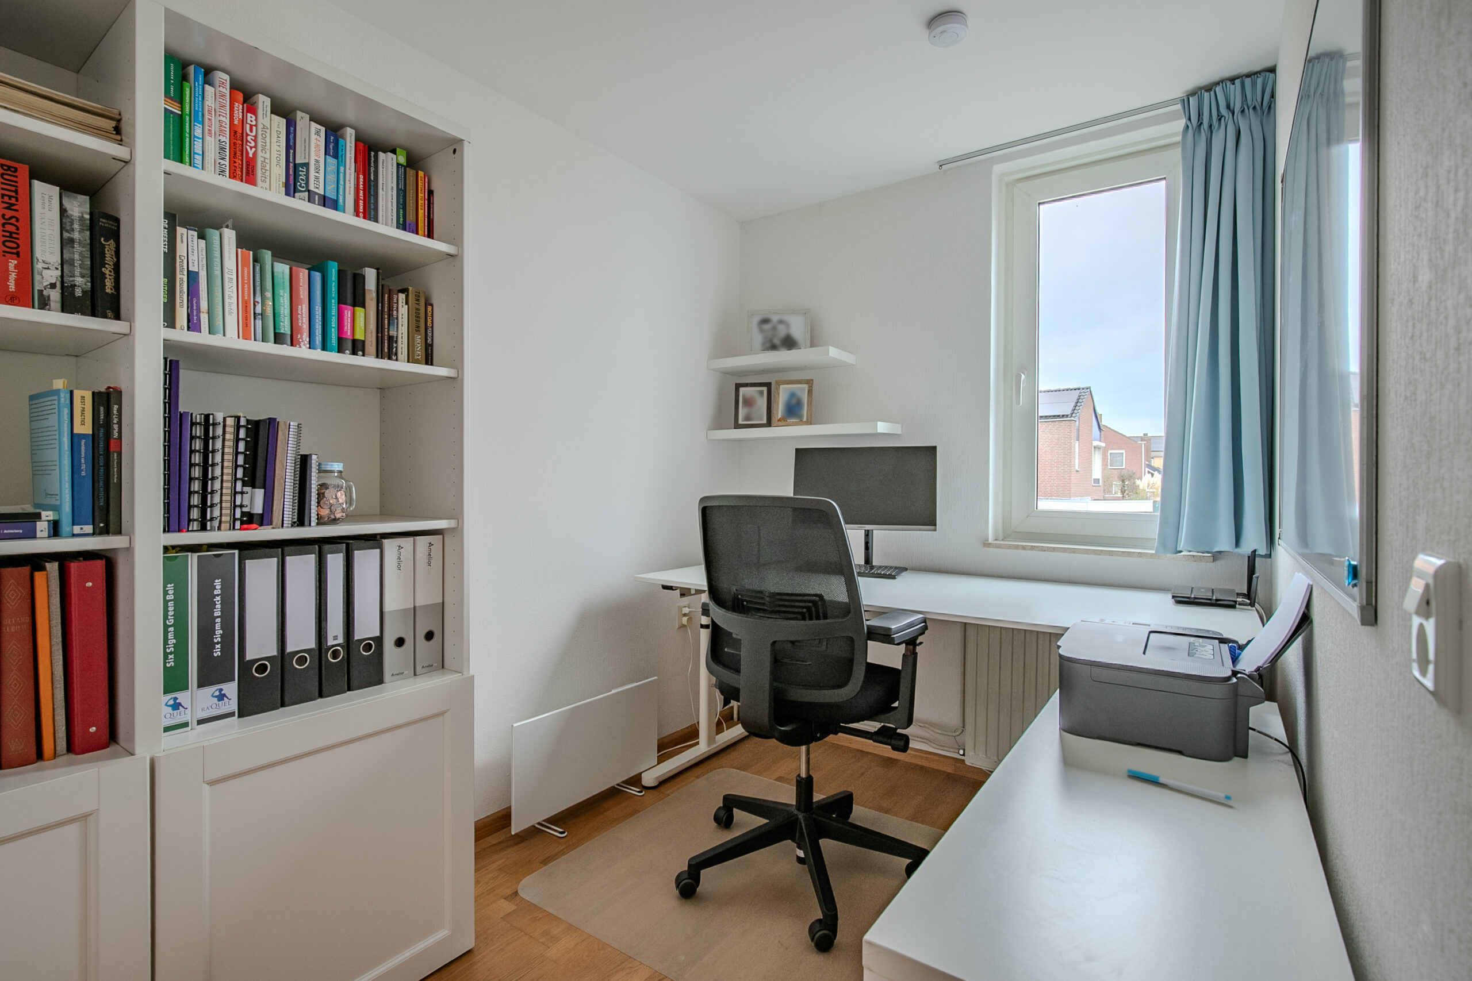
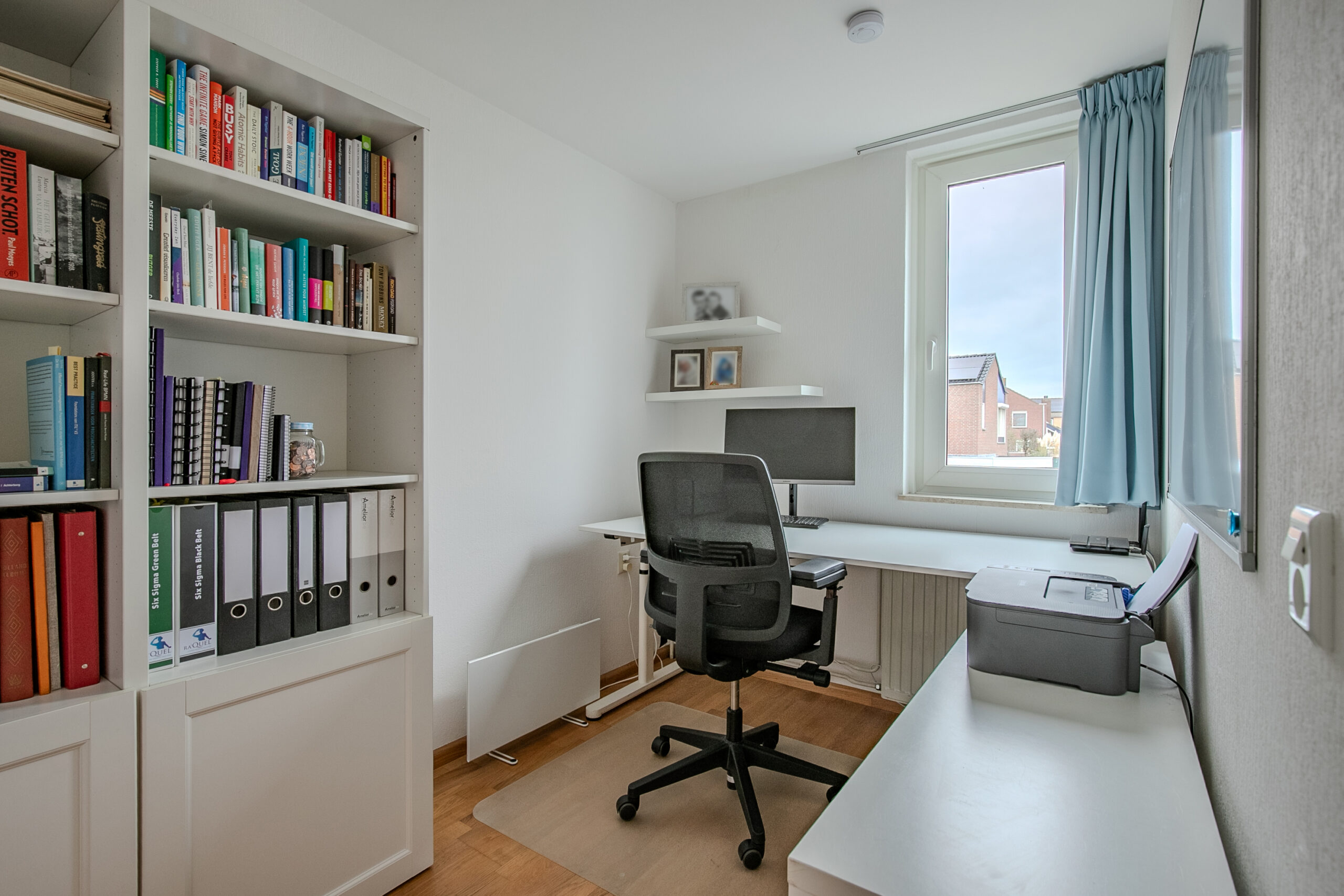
- pen (1177, 783)
